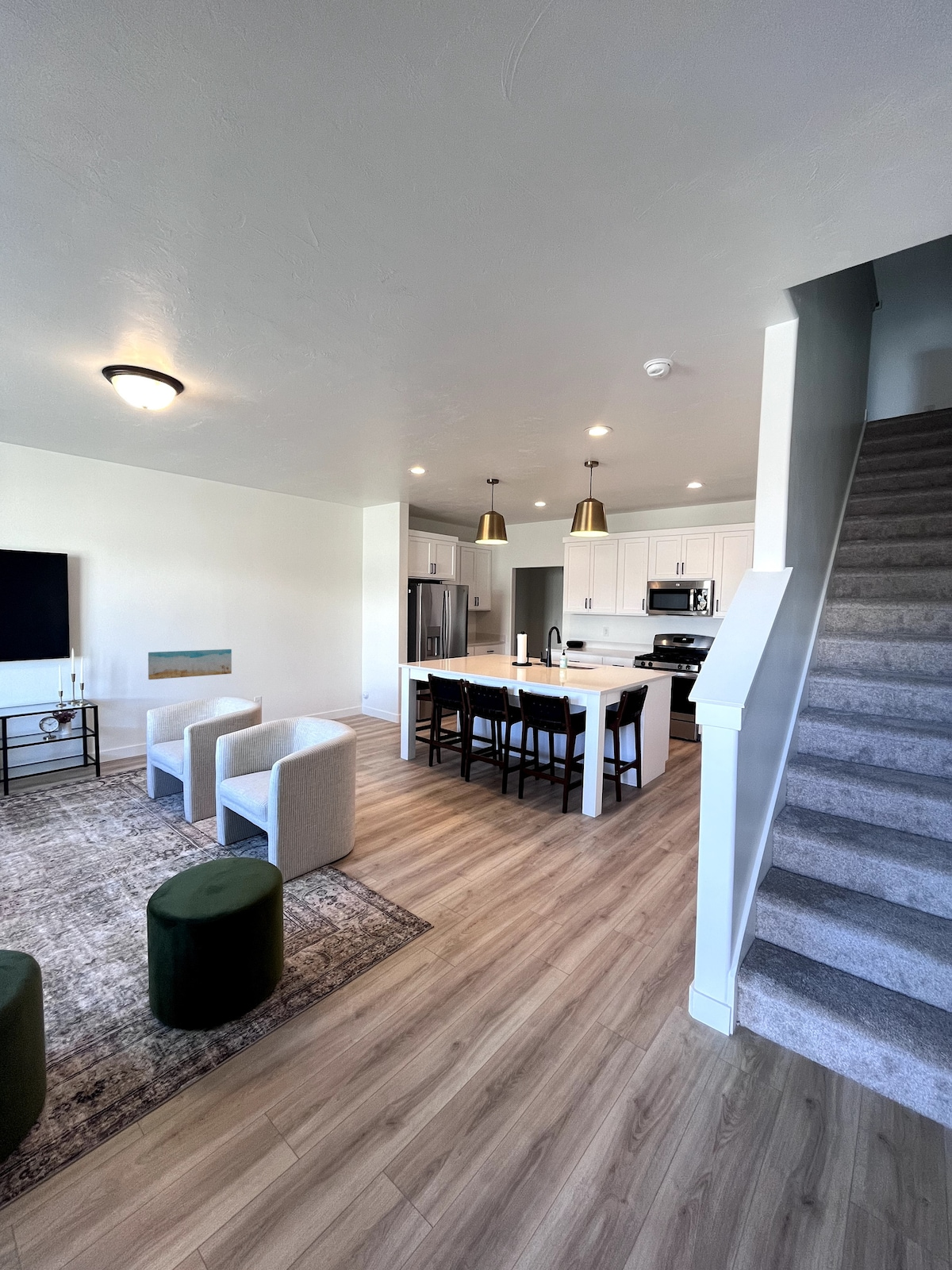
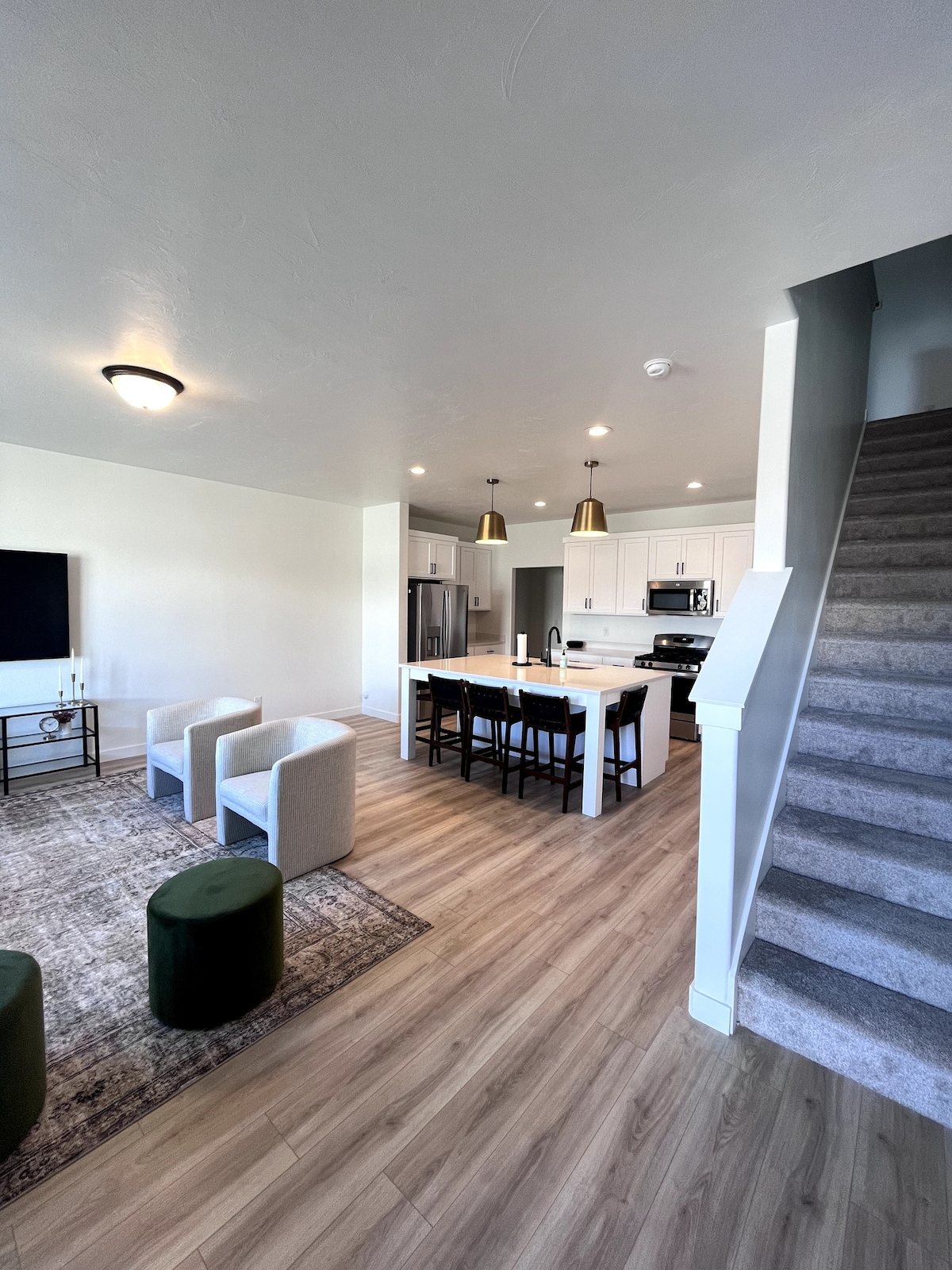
- wall art (191, 663)
